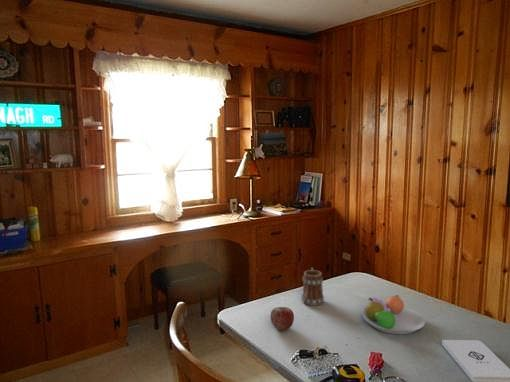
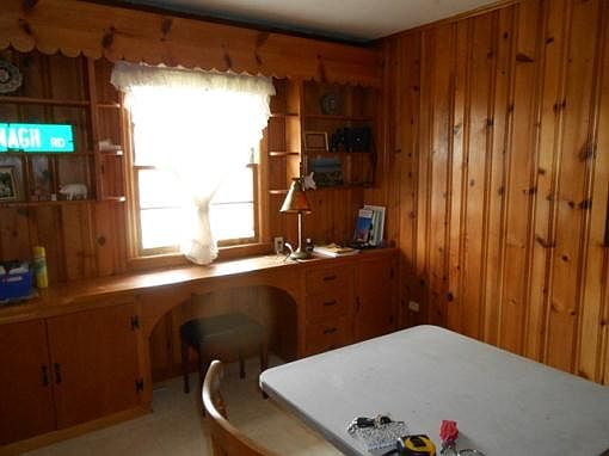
- fruit bowl (390, 311)
- mug (312, 285)
- notepad (476, 359)
- apple (282, 317)
